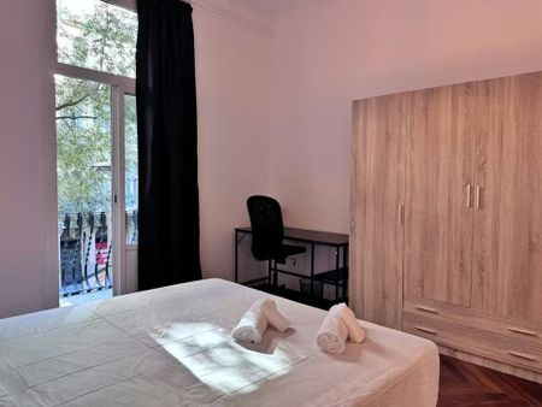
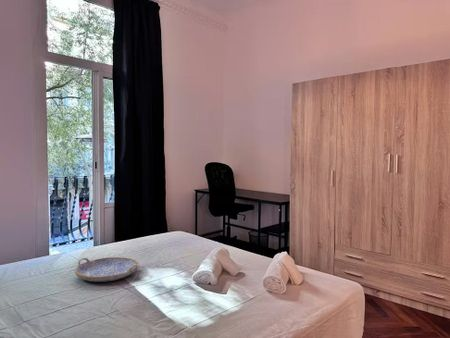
+ serving tray (107, 267)
